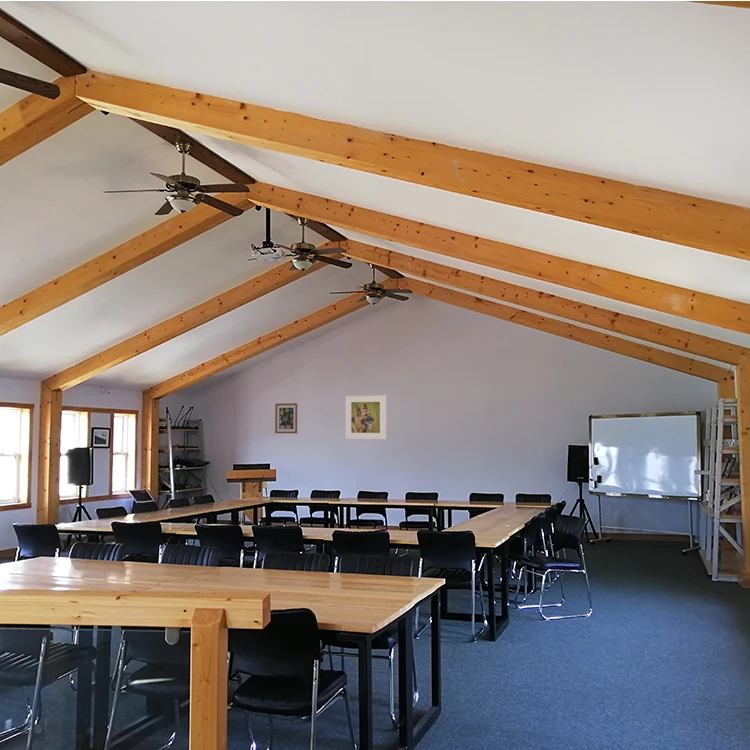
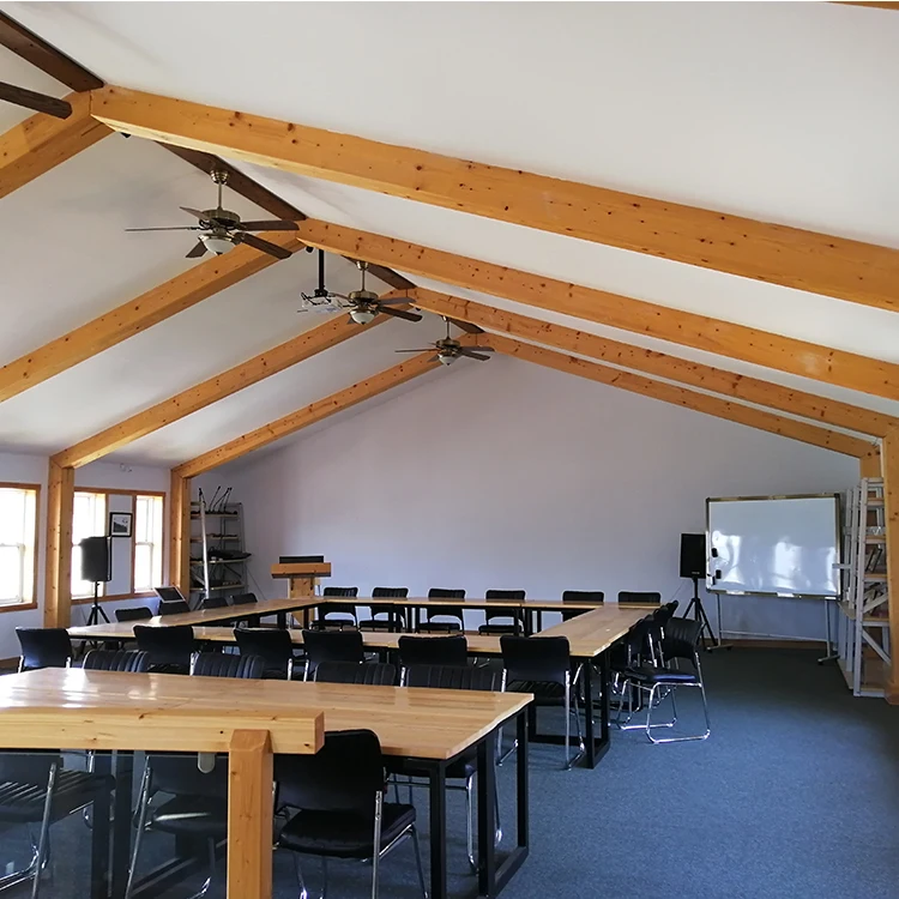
- wall art (286, 418)
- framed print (365, 417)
